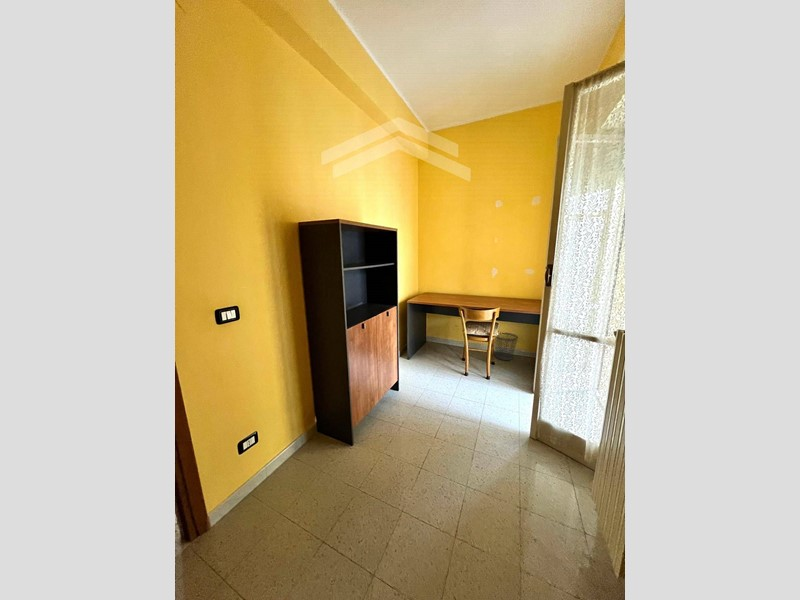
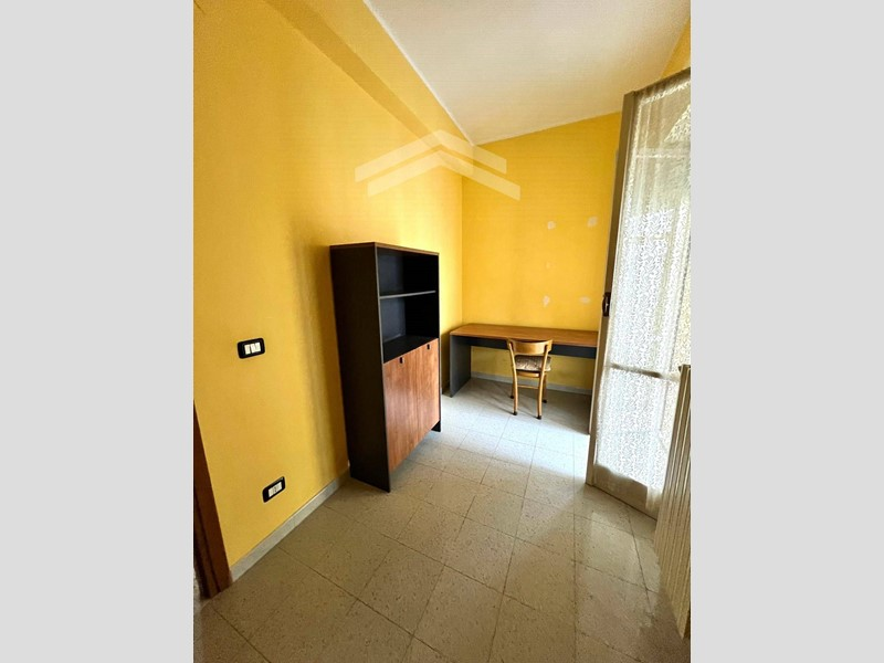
- wastebasket (504, 346)
